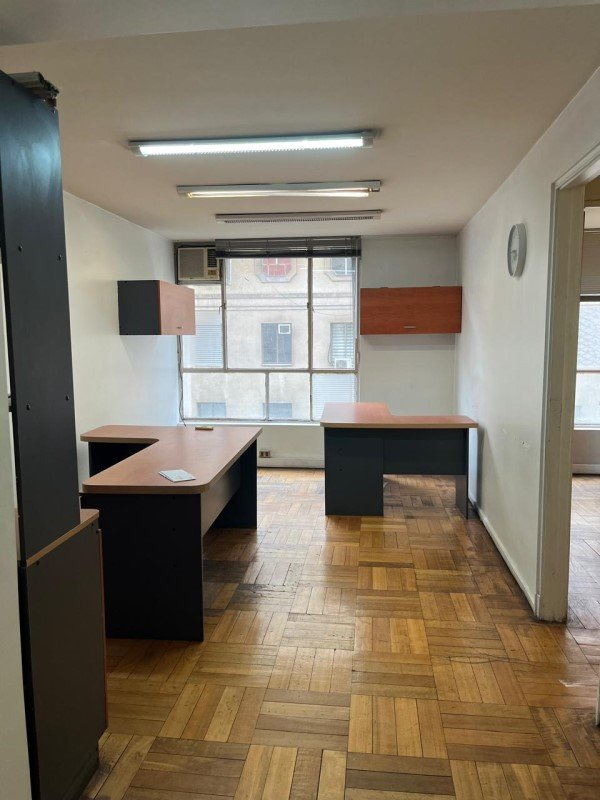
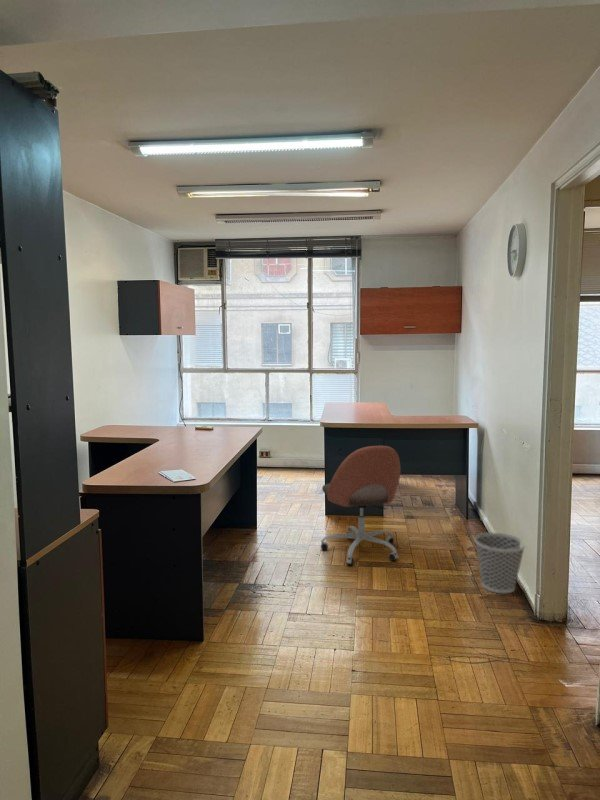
+ office chair (361, 495)
+ wastebasket (499, 563)
